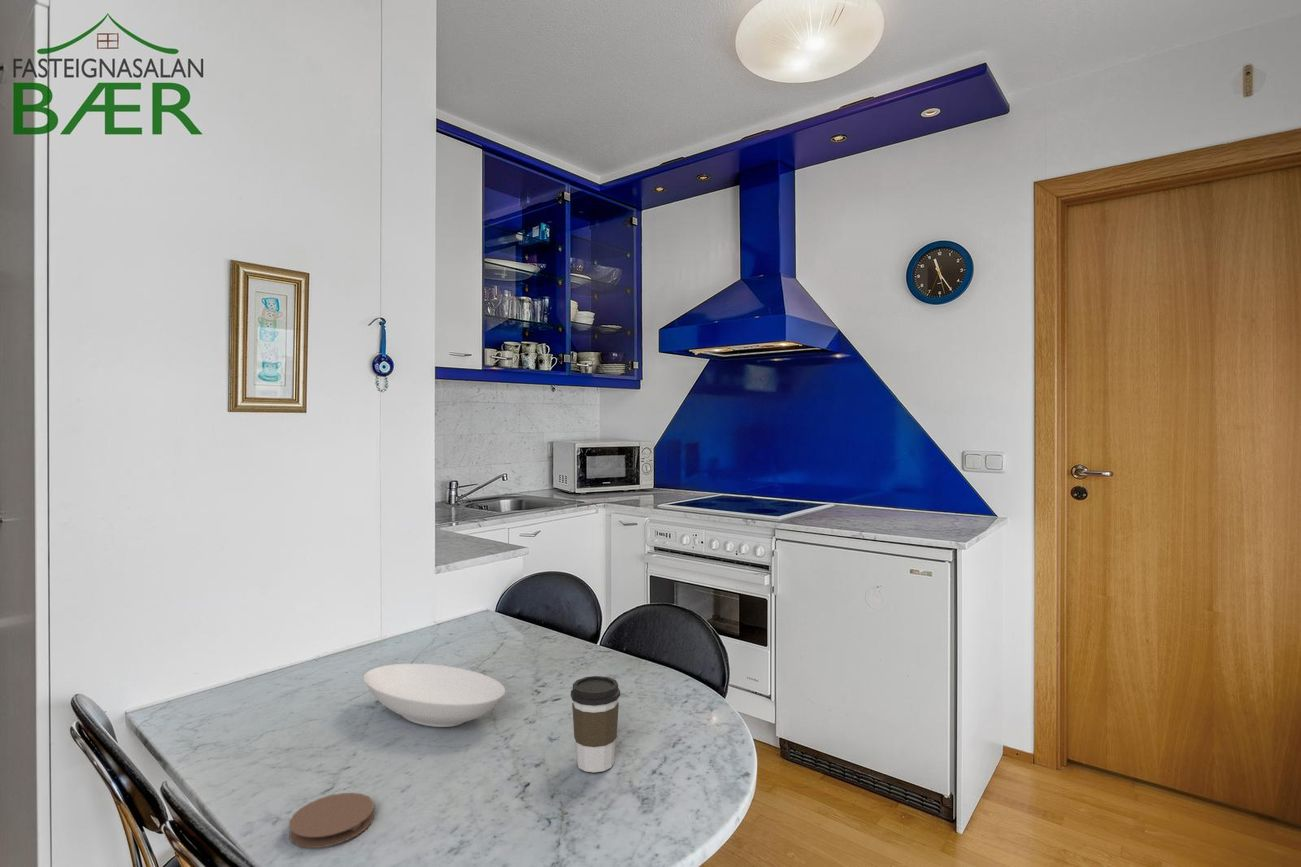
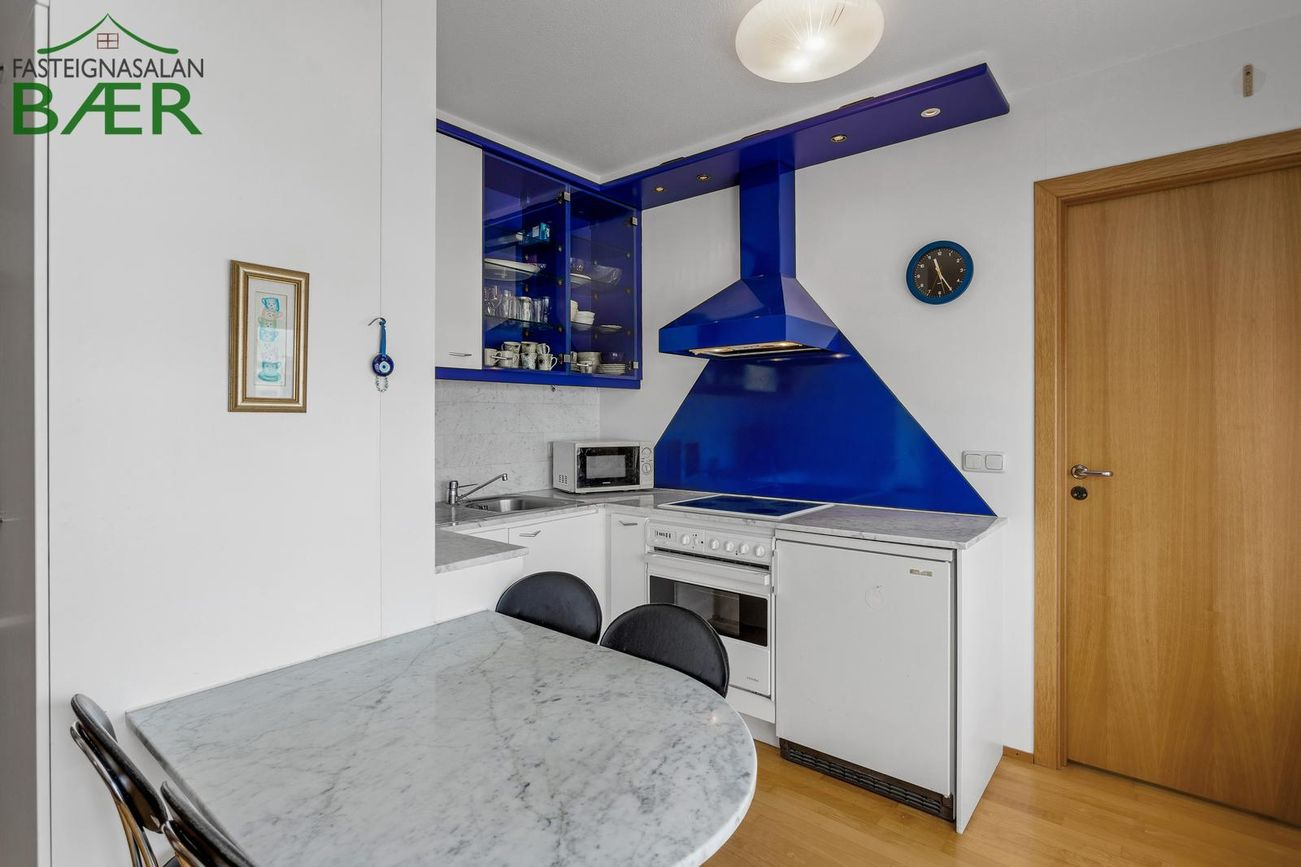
- coffee cup (595, 723)
- bowl (432, 699)
- coaster (332, 818)
